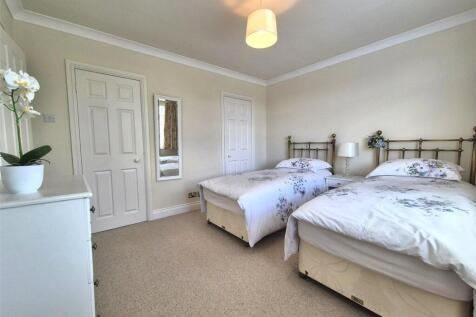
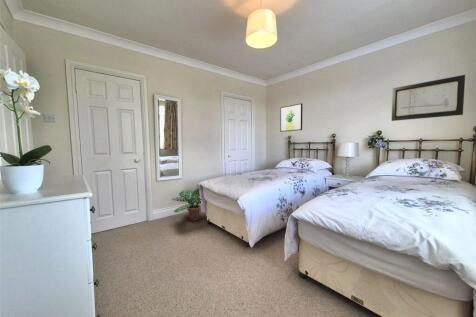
+ wall art (424, 100)
+ wall art (290, 118)
+ potted plant (191, 202)
